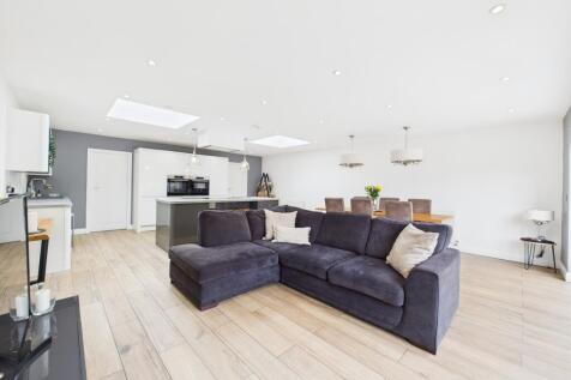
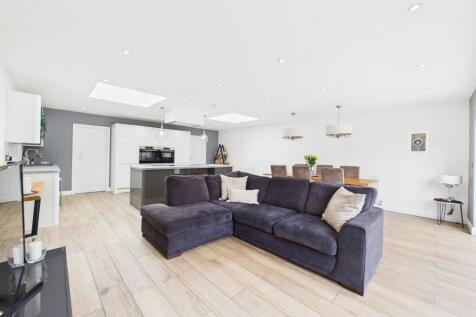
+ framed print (418, 142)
